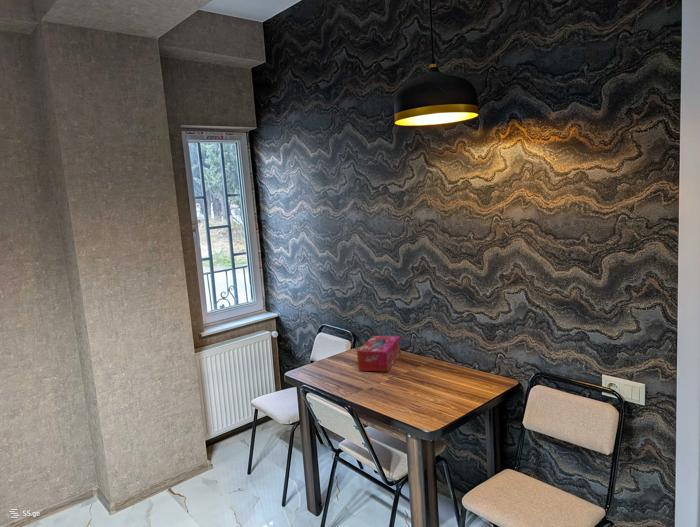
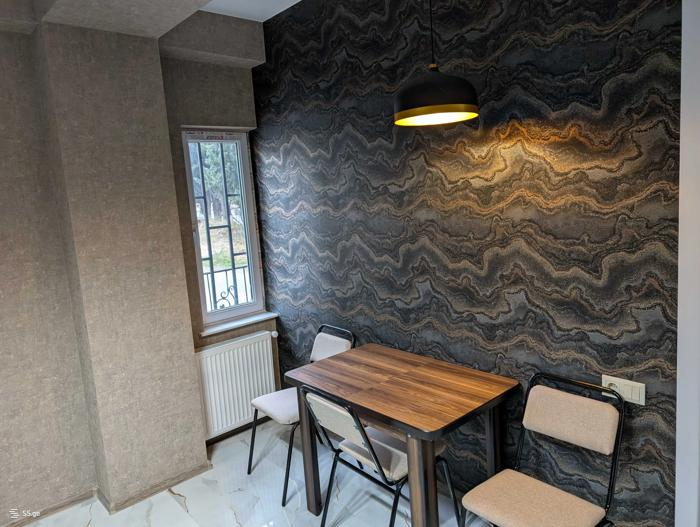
- tissue box (379, 352)
